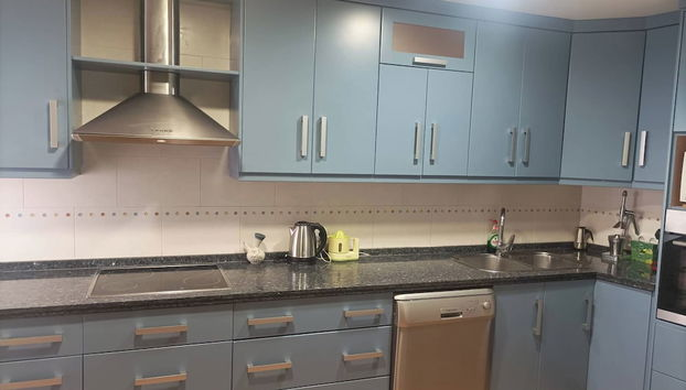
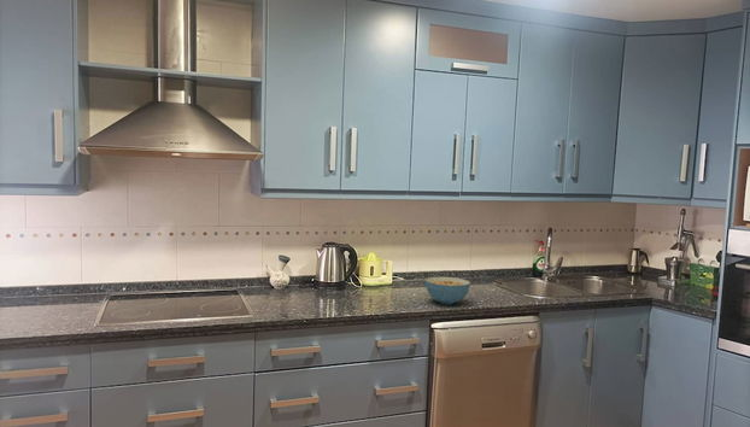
+ cereal bowl (446, 292)
